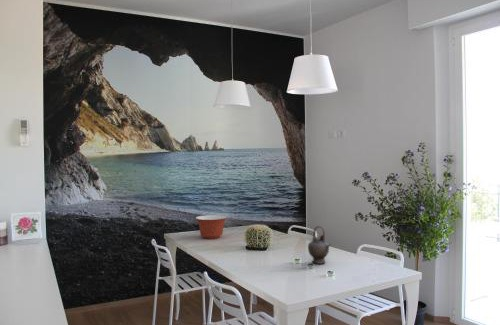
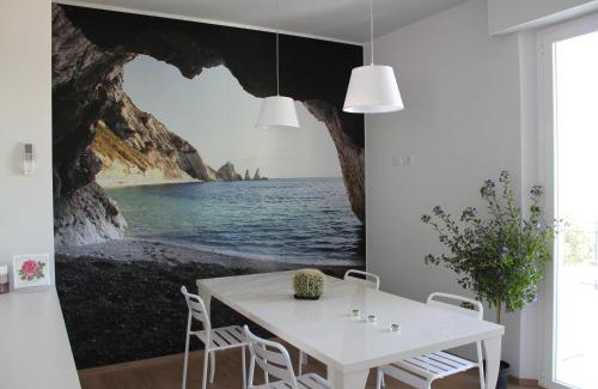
- mixing bowl (211, 227)
- teapot (320, 244)
